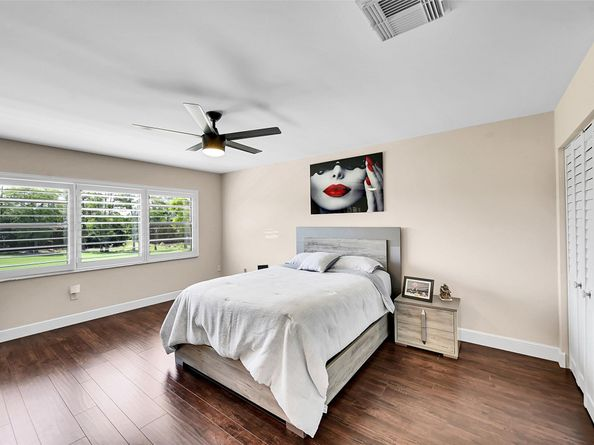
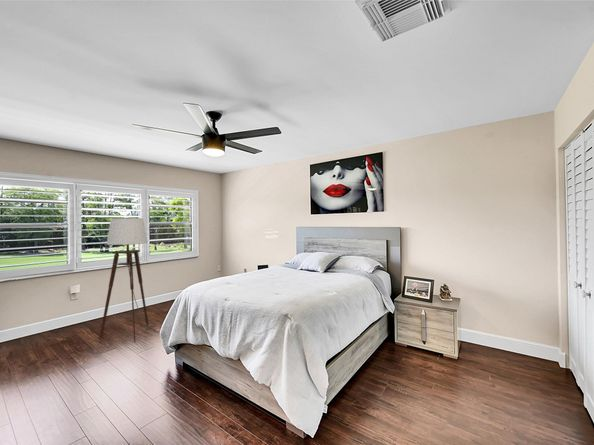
+ floor lamp (138, 275)
